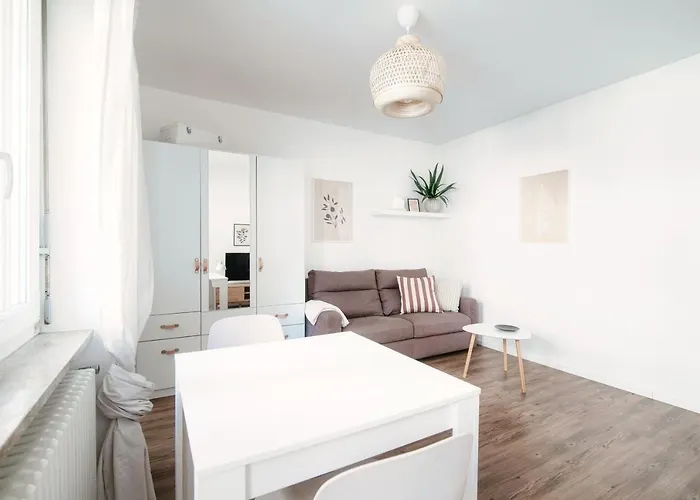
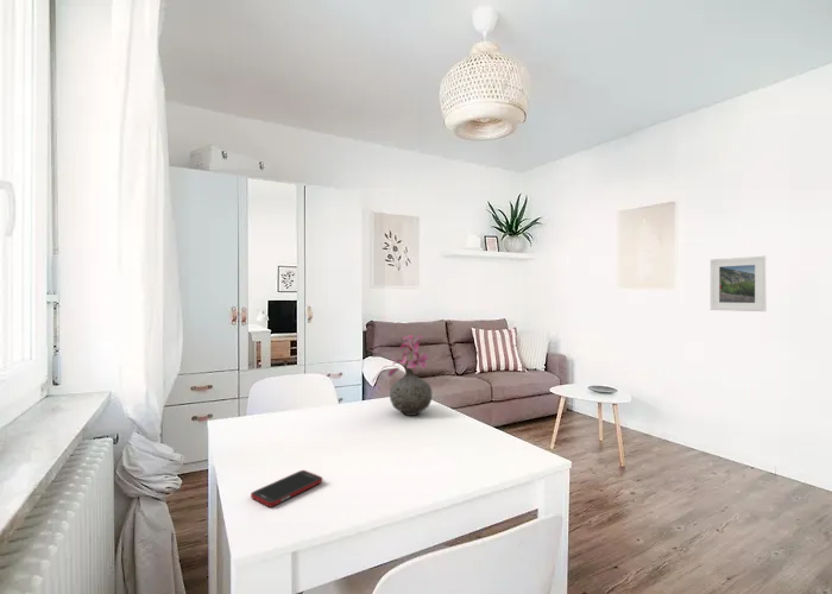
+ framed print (737, 284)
+ cell phone (288, 487)
+ vase (409, 374)
